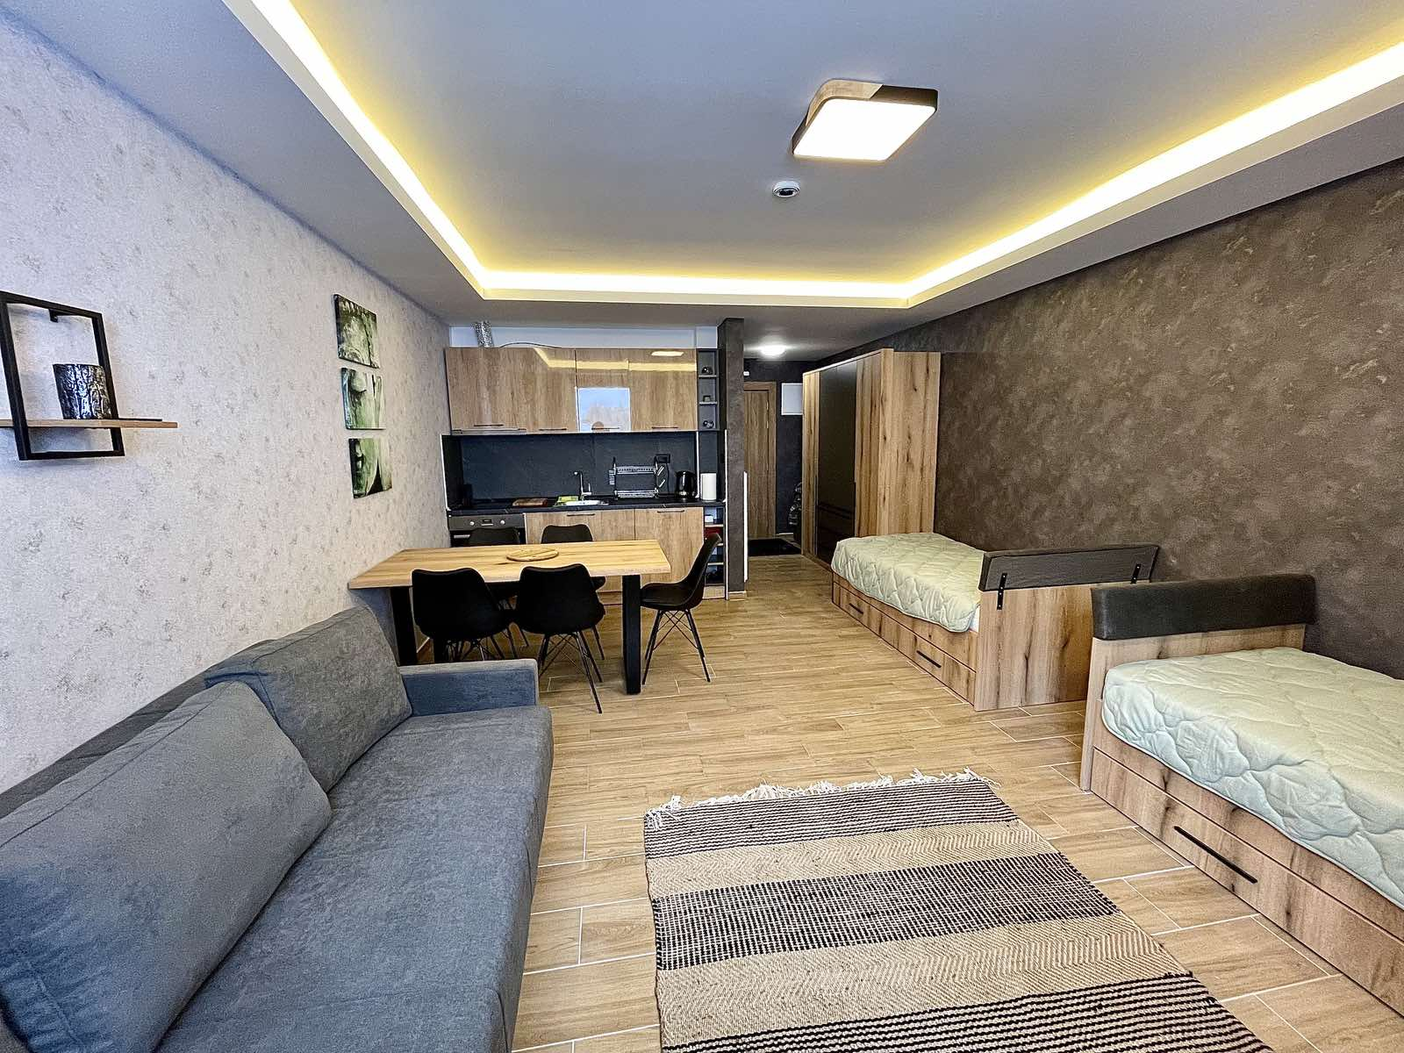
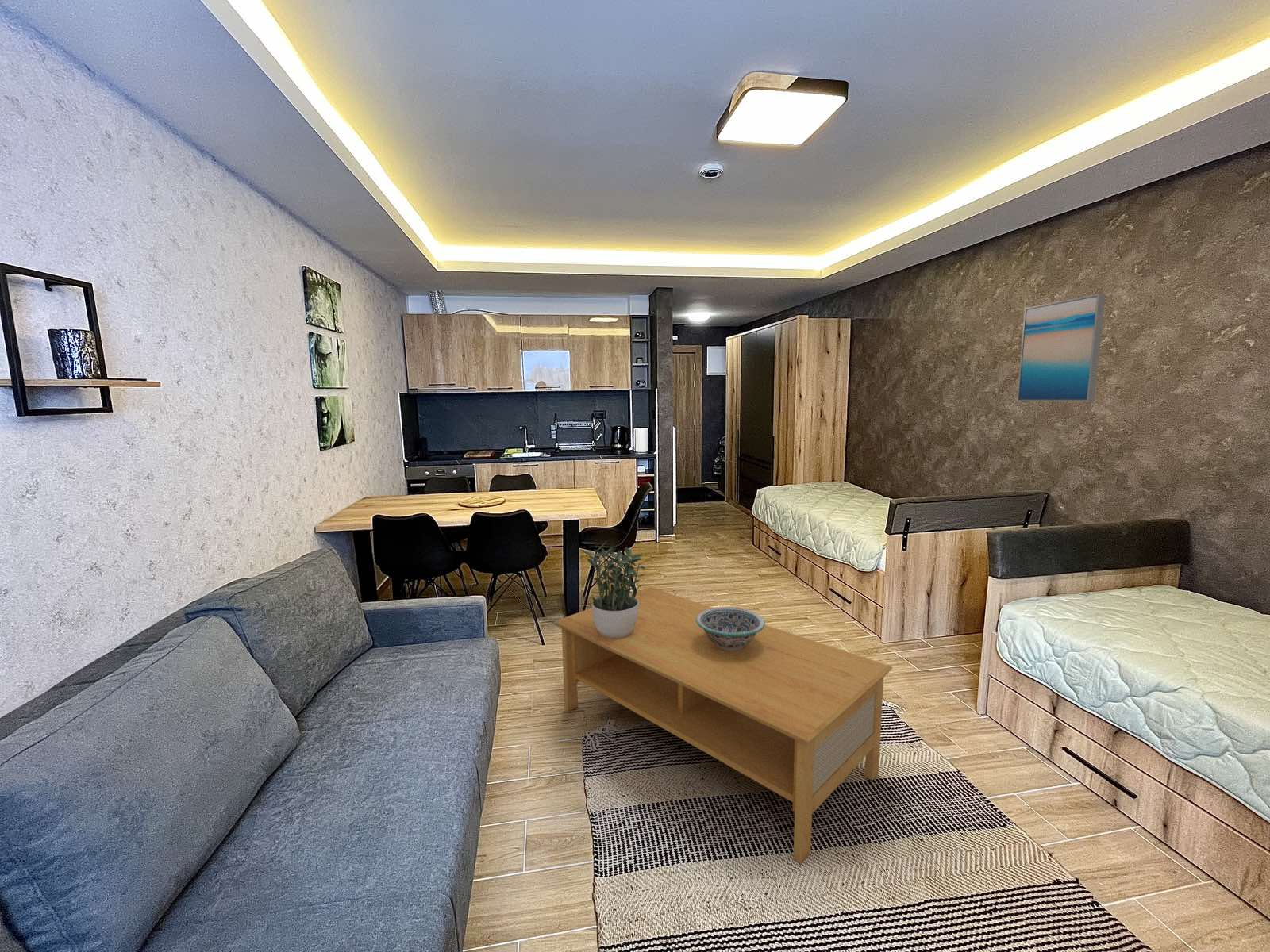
+ coffee table (706, 689)
+ decorative bowl (729, 631)
+ wall art (1057, 351)
+ potted plant (615, 585)
